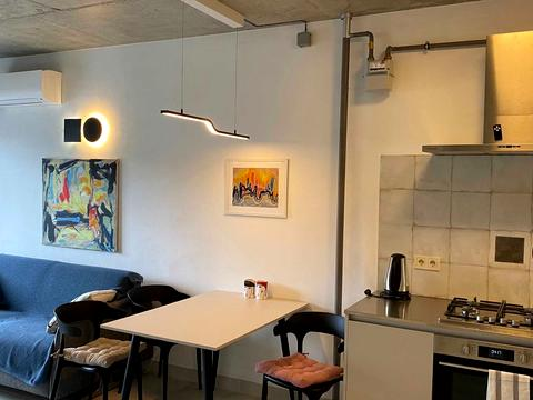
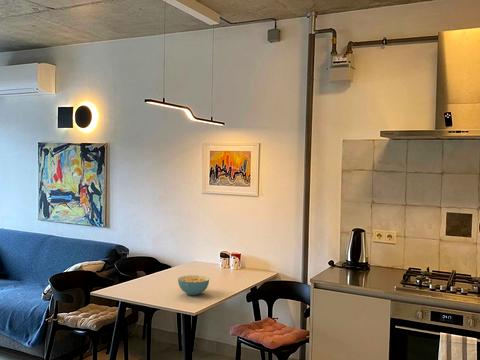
+ cereal bowl (193, 286)
